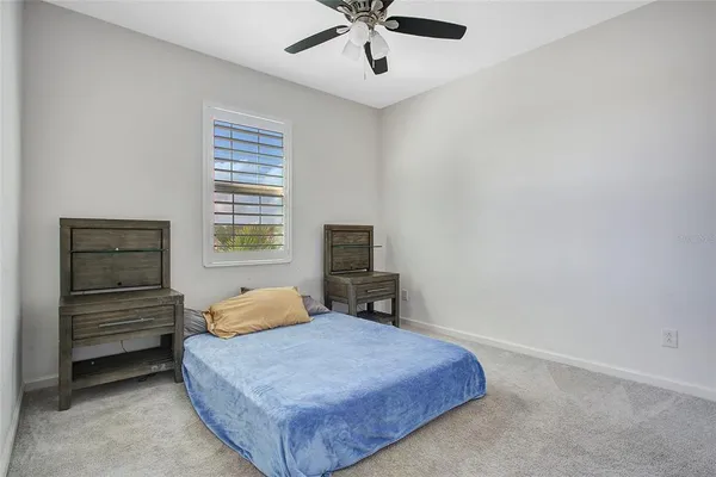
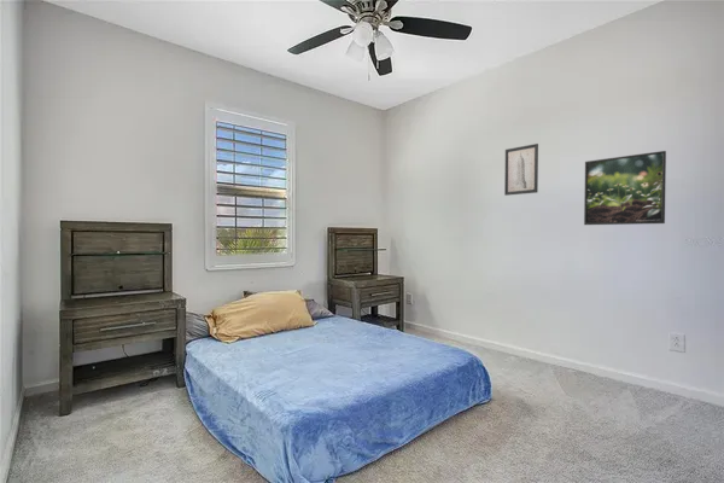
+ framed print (621, 190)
+ wall art (520, 170)
